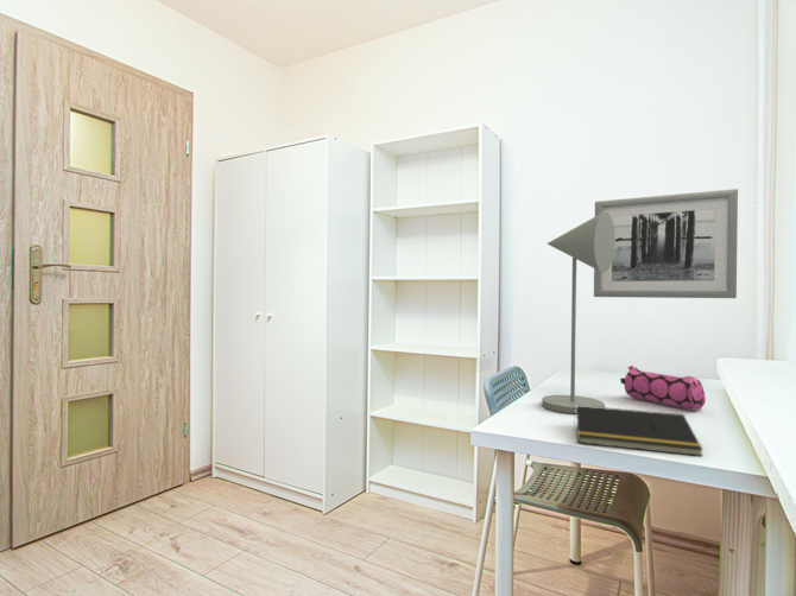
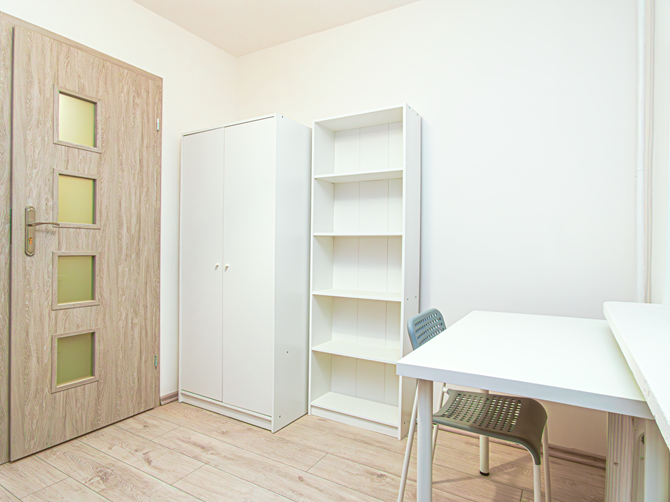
- notepad (632, 427)
- pencil case (662, 386)
- desk lamp (574, 311)
- wall art (661, 246)
